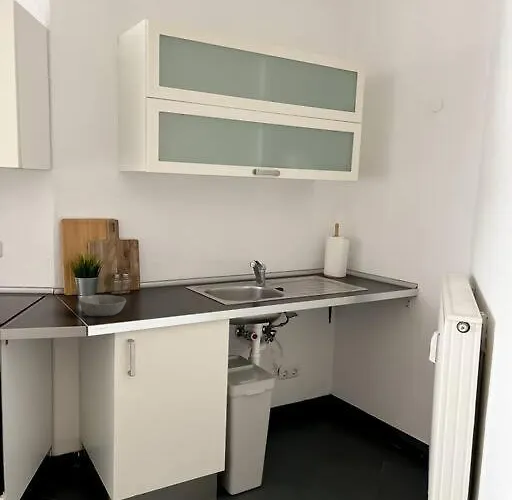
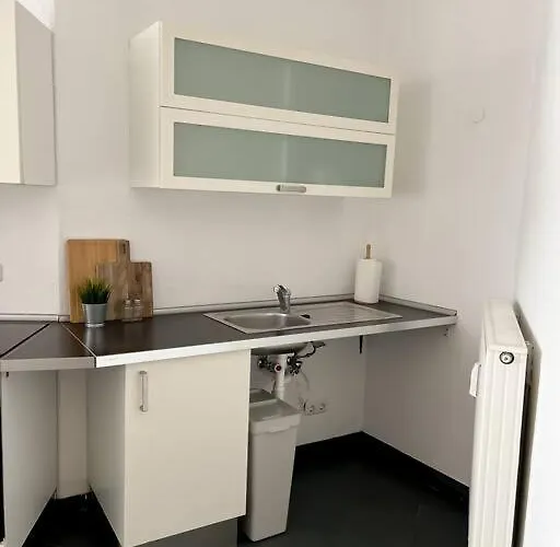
- bowl (102, 305)
